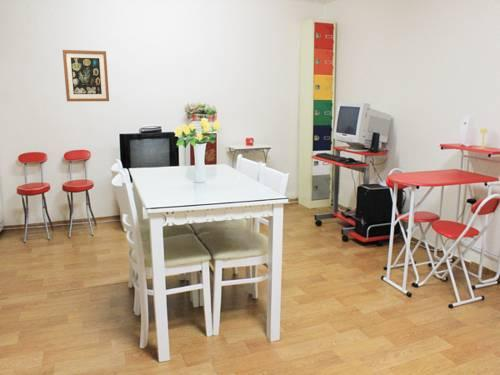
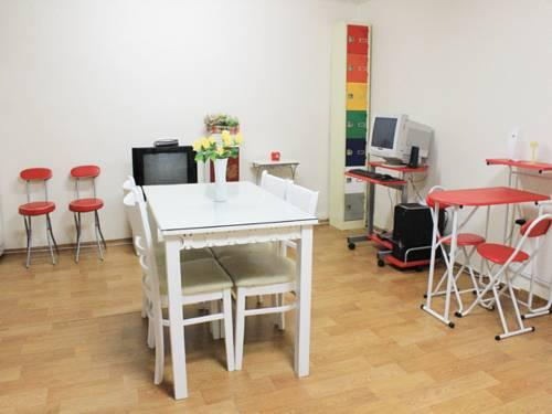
- wall art (86, 76)
